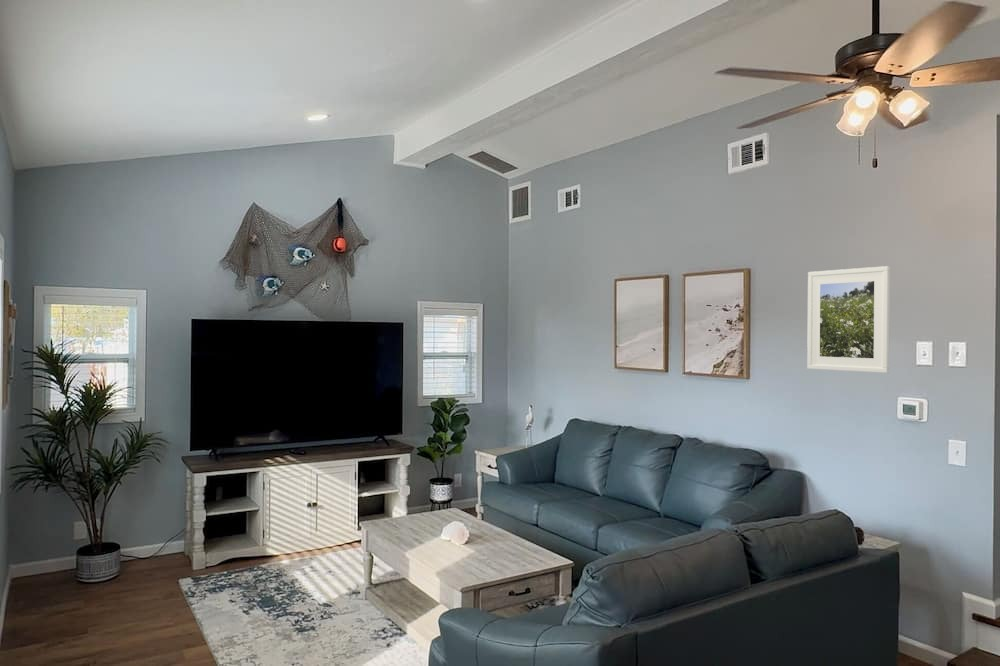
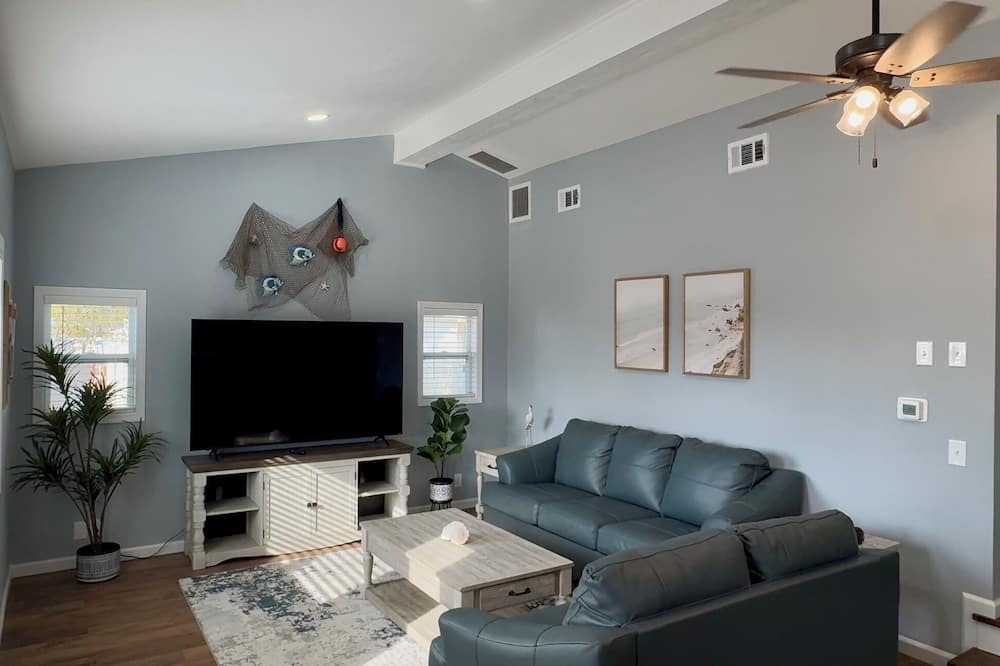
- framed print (846, 320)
